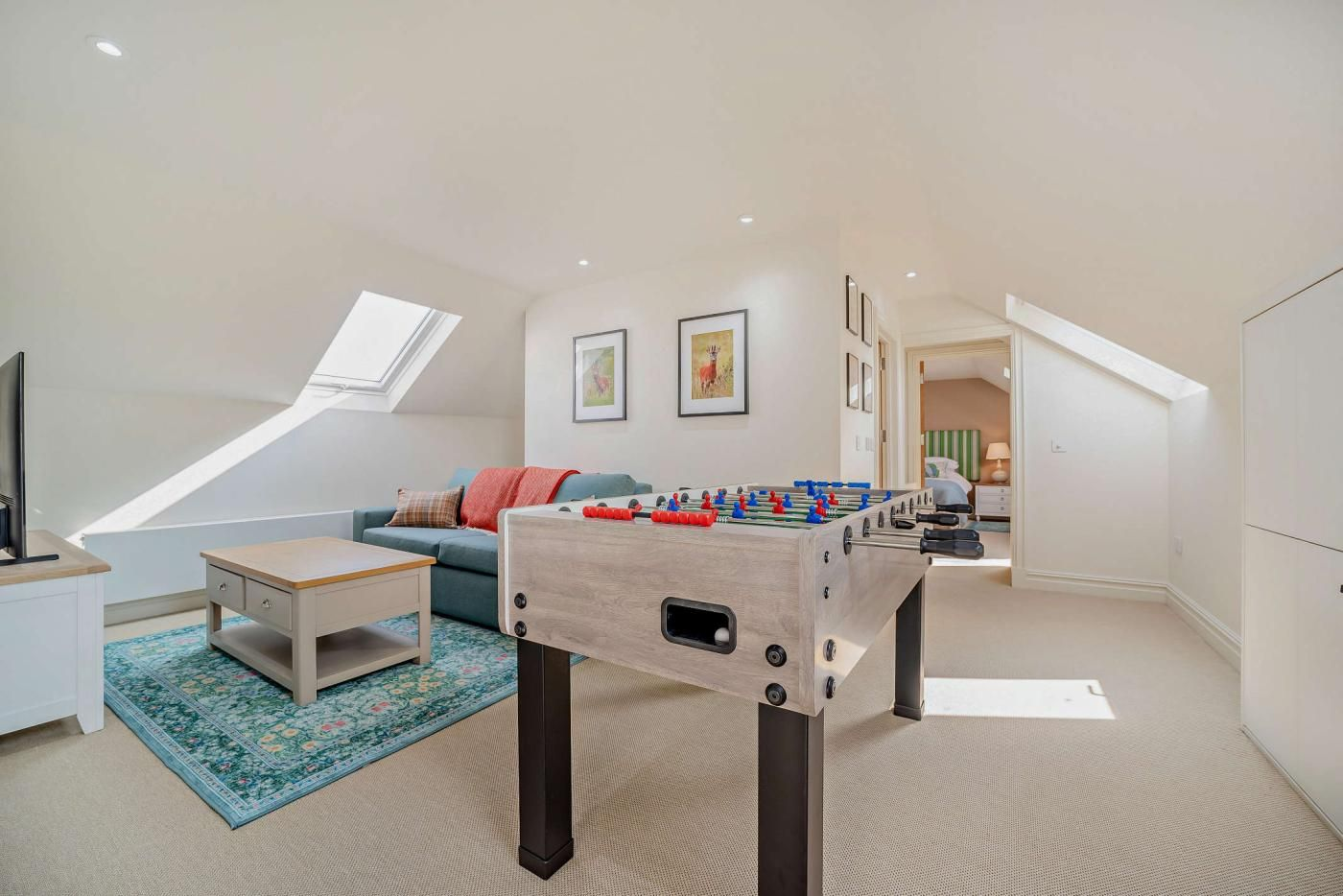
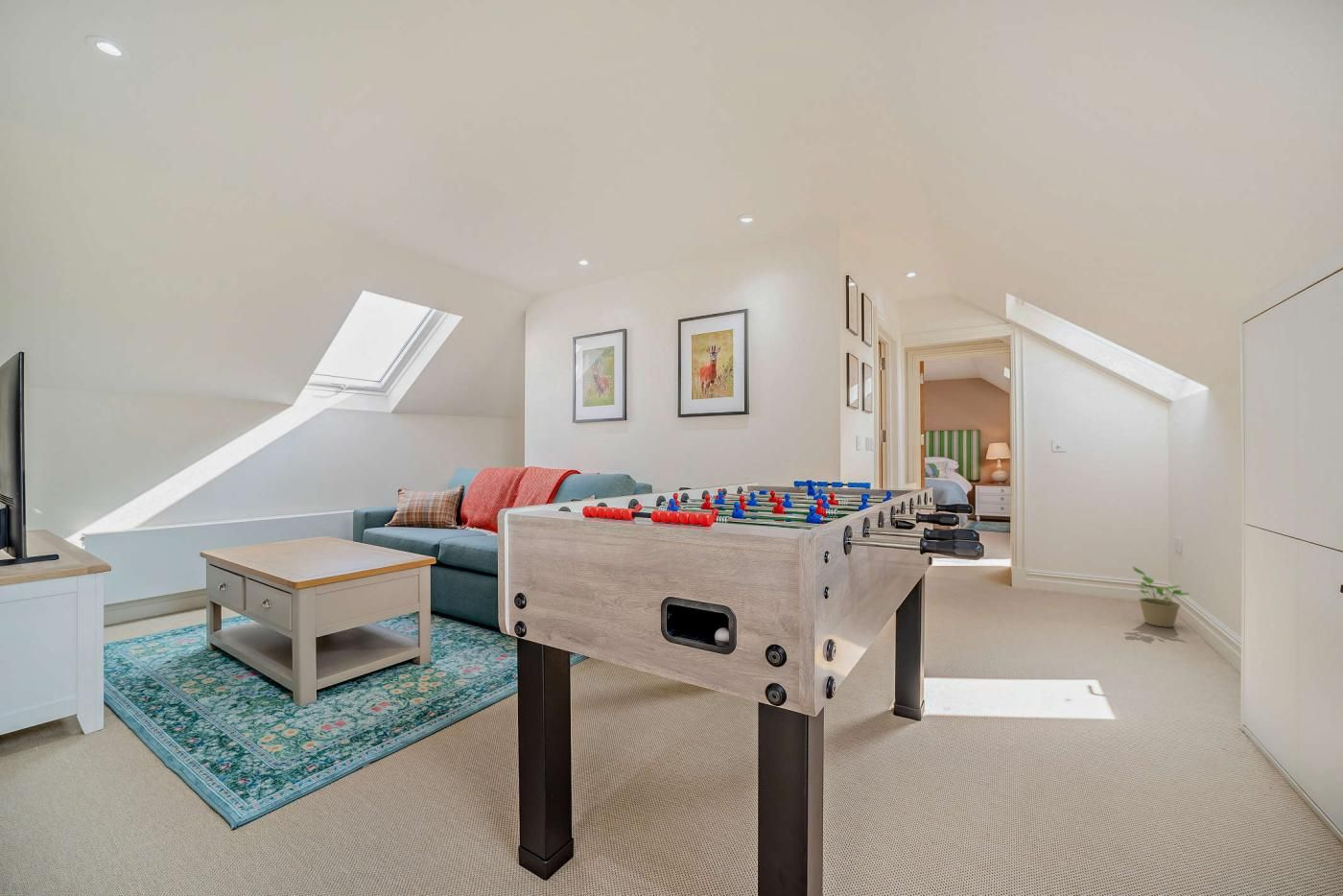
+ potted plant (1159, 597)
